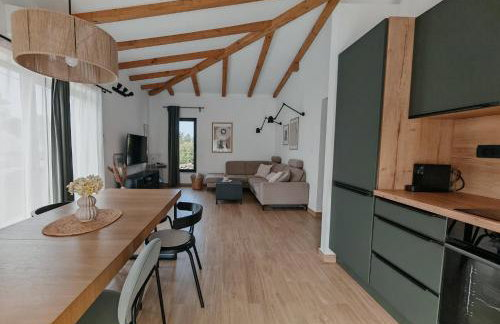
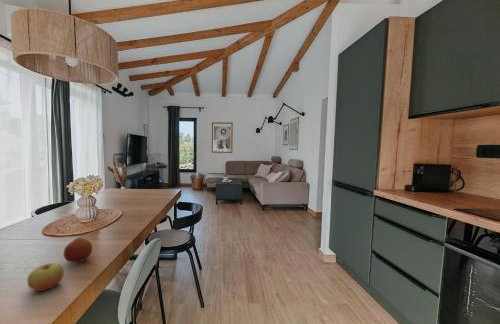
+ fruit (78, 249)
+ apple (46, 275)
